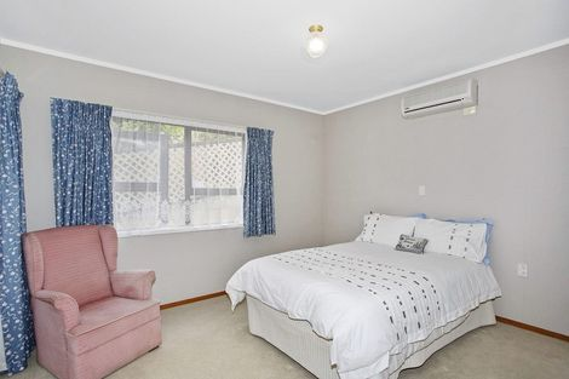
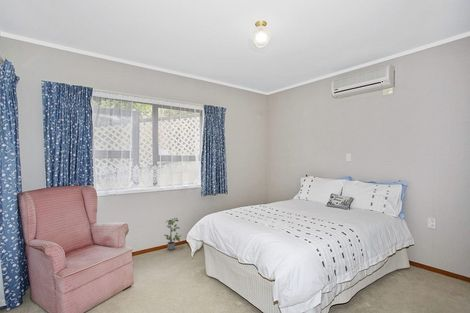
+ potted plant (172, 231)
